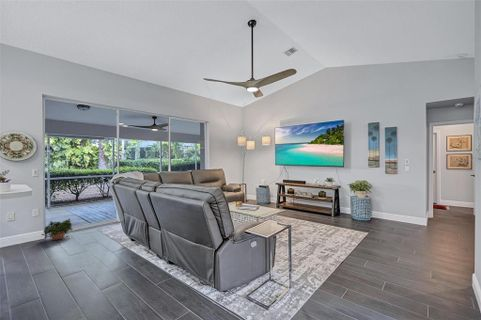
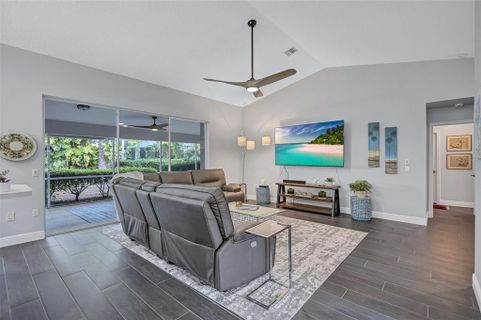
- potted plant (57, 229)
